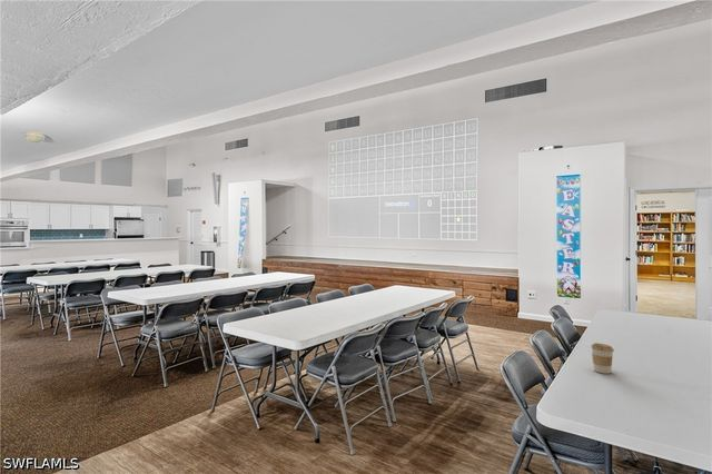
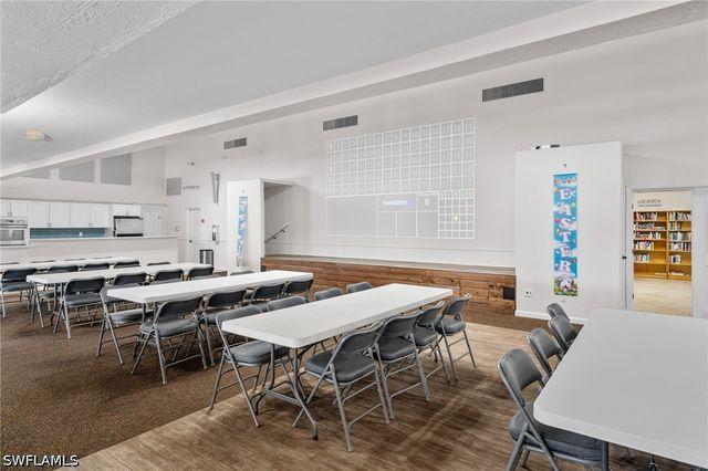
- coffee cup (602, 357)
